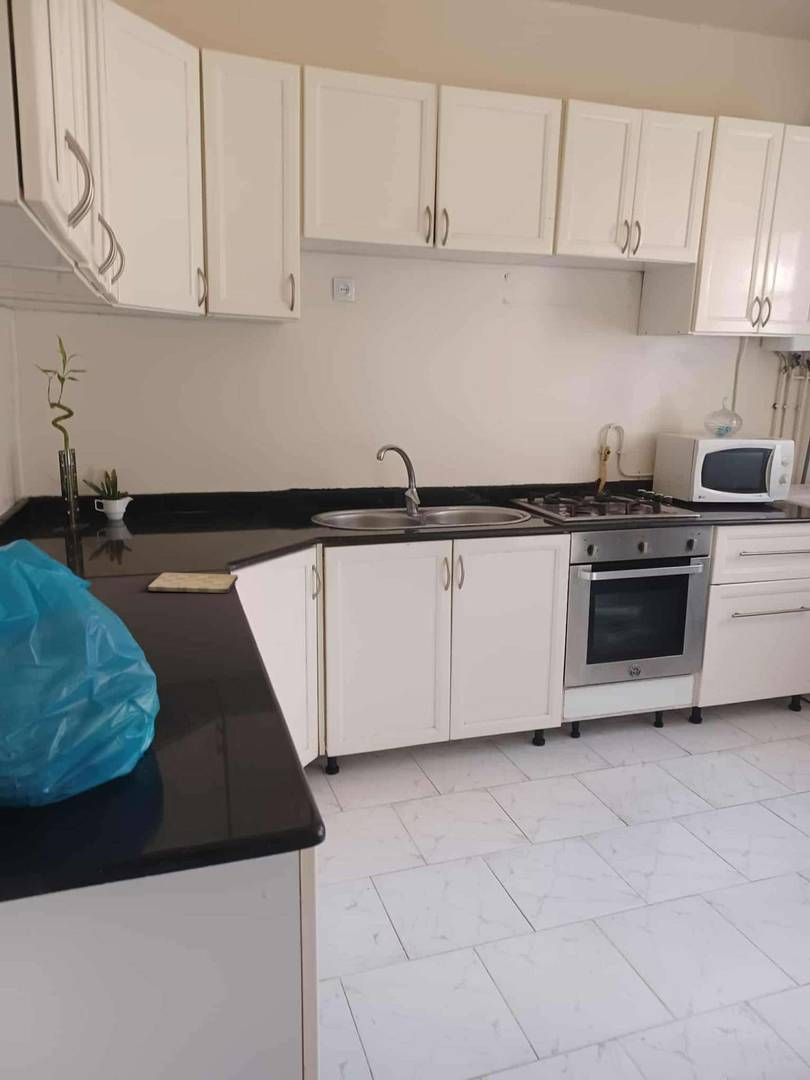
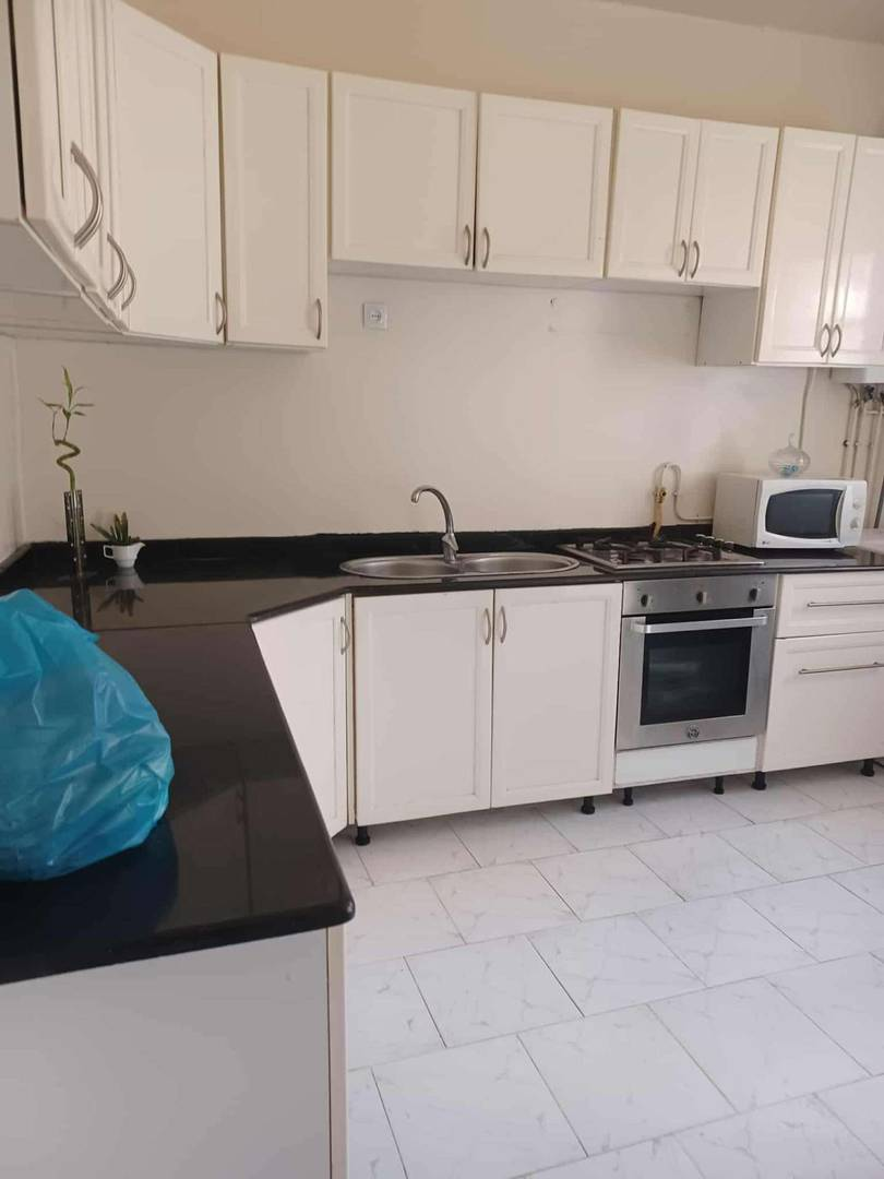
- cutting board (194, 582)
